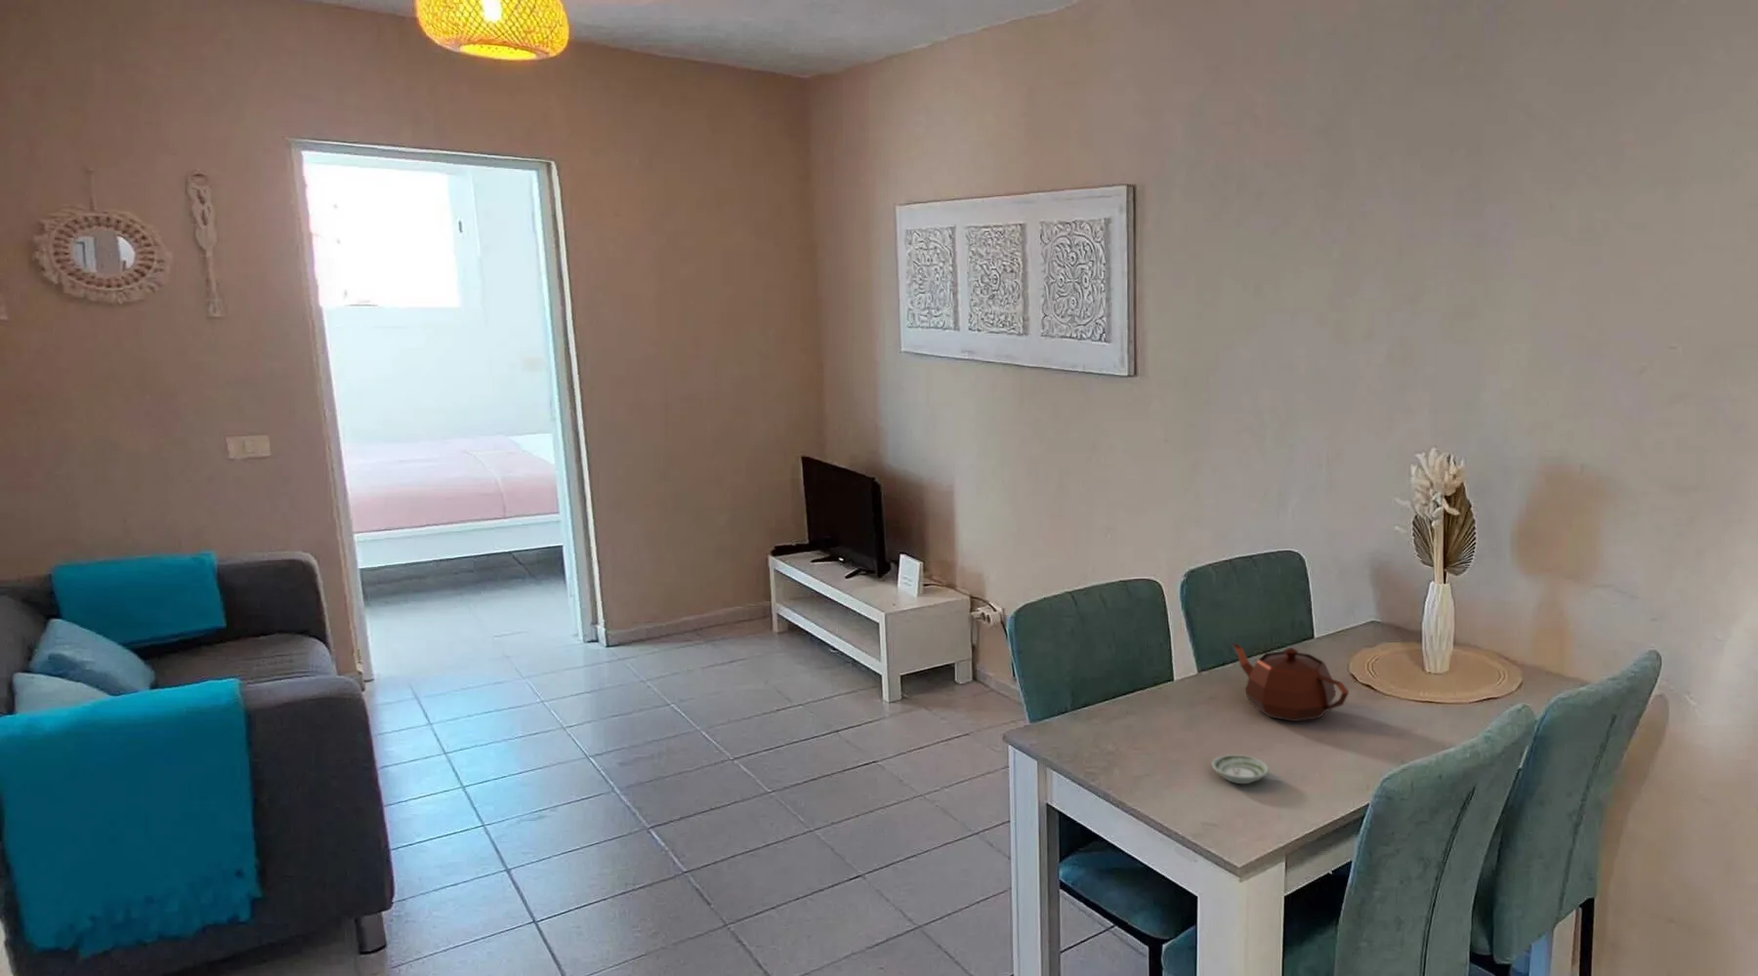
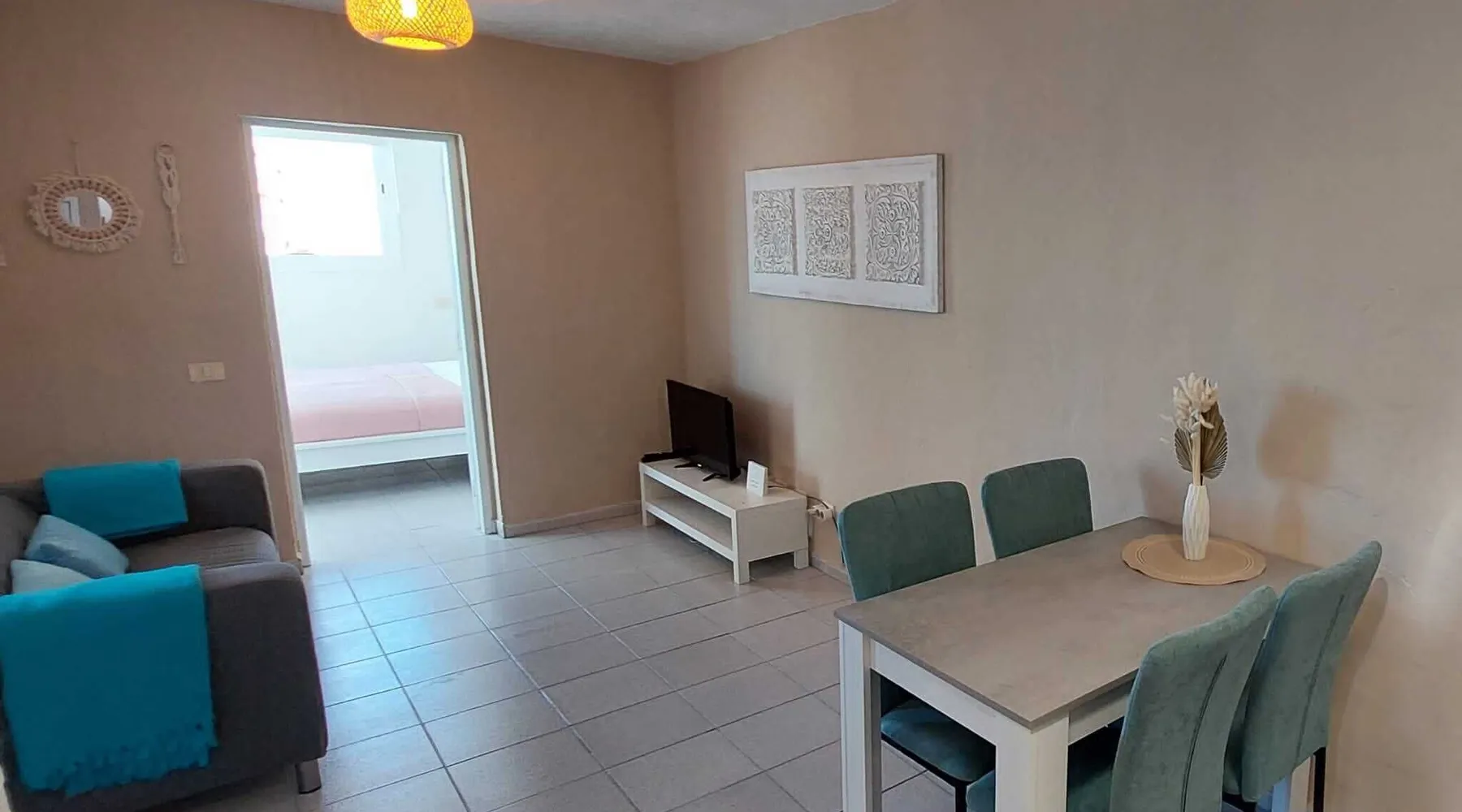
- teapot (1287, 678)
- saucer (1240, 770)
